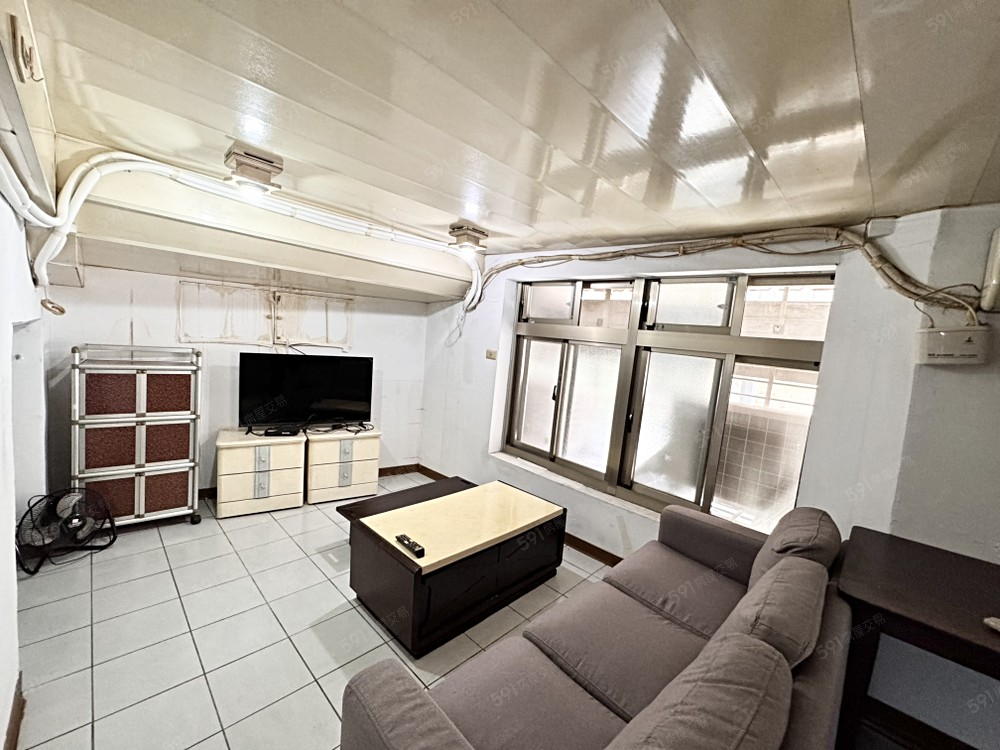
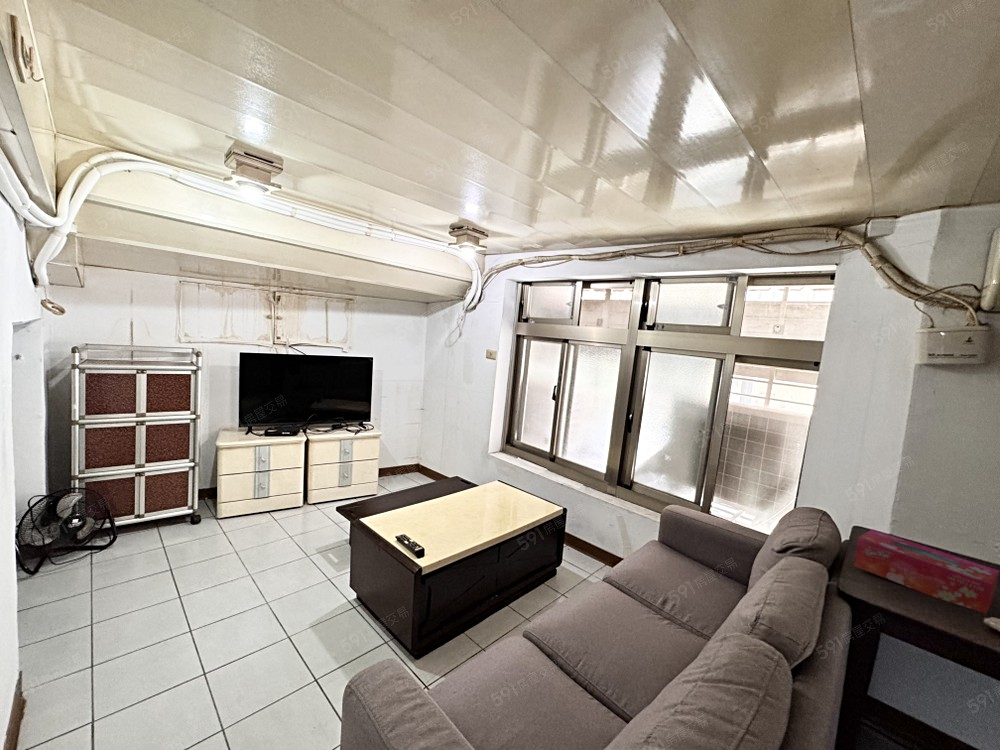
+ tissue box (922, 567)
